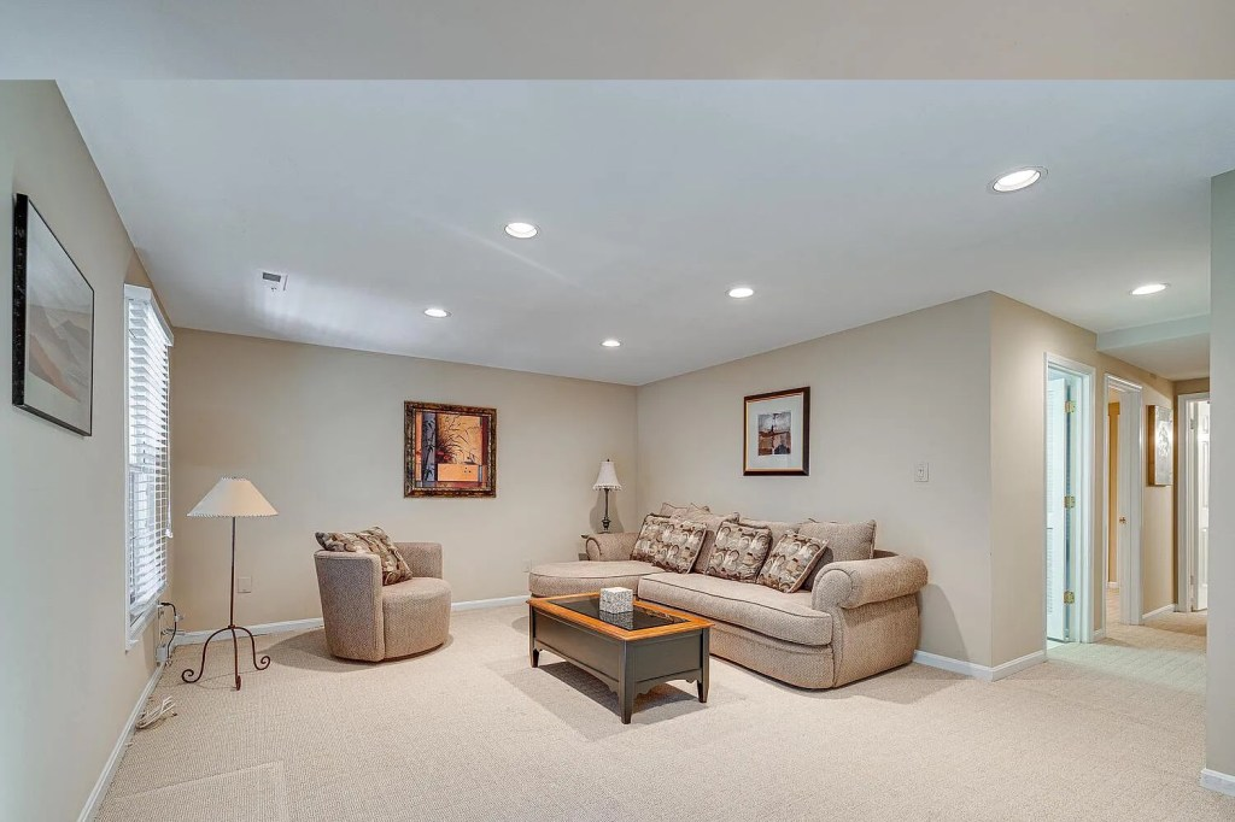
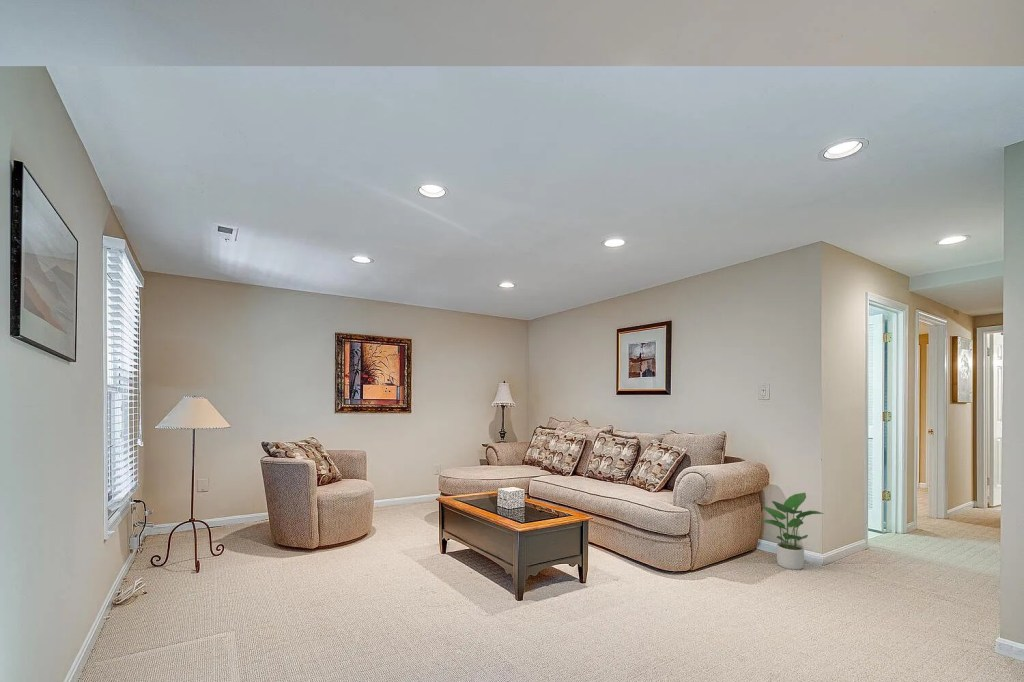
+ potted plant (785, 528)
